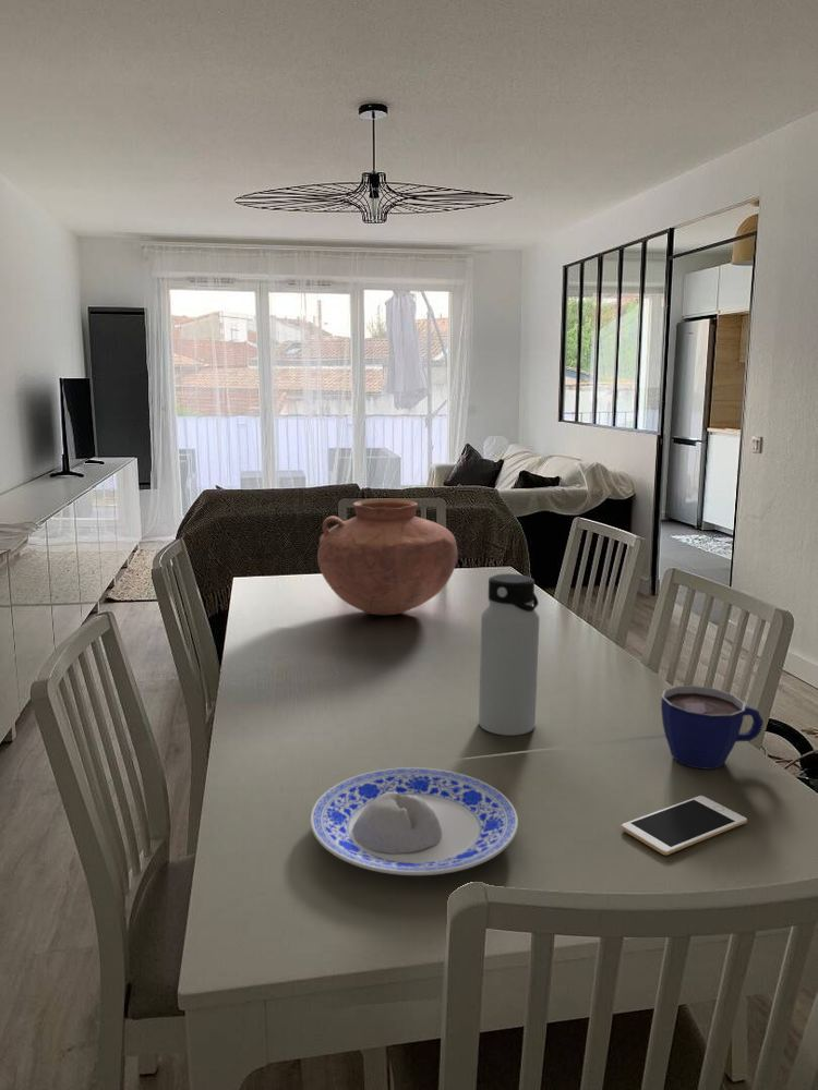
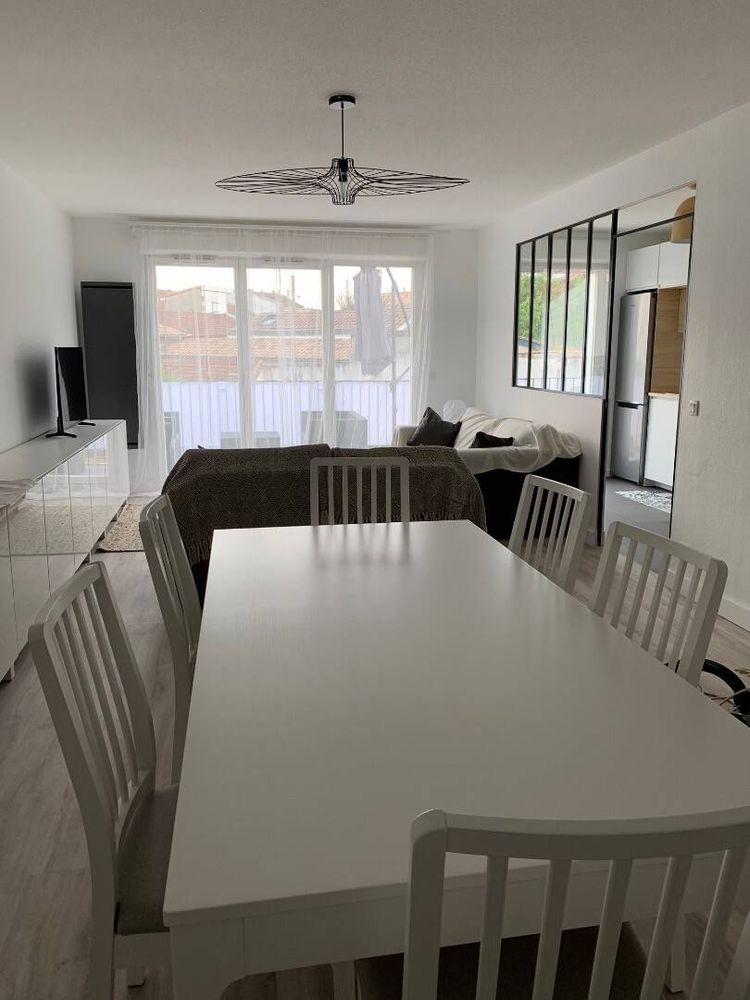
- cup (712, 727)
- water bottle (508, 652)
- vase (386, 558)
- plate (413, 813)
- cell phone (684, 823)
